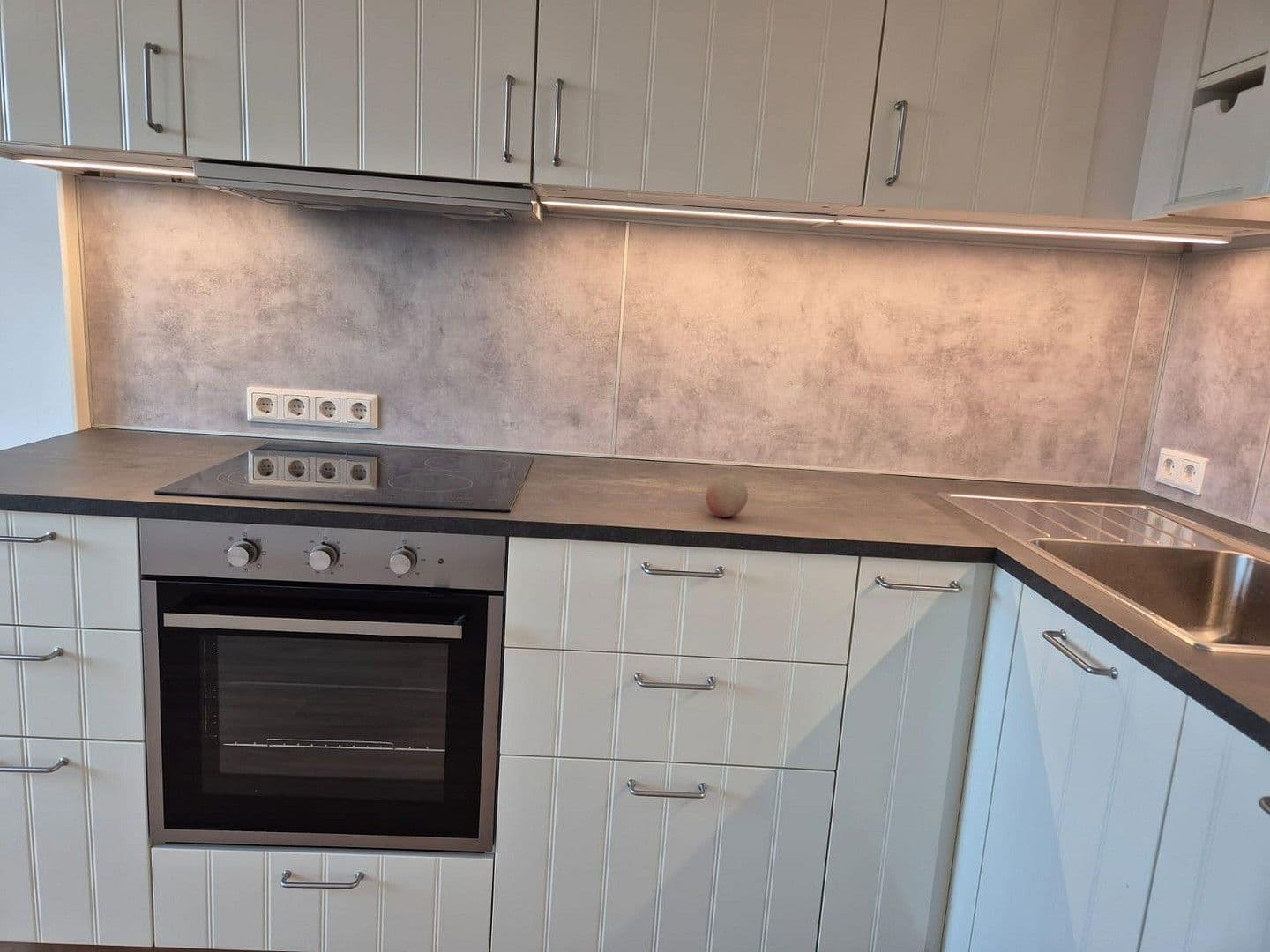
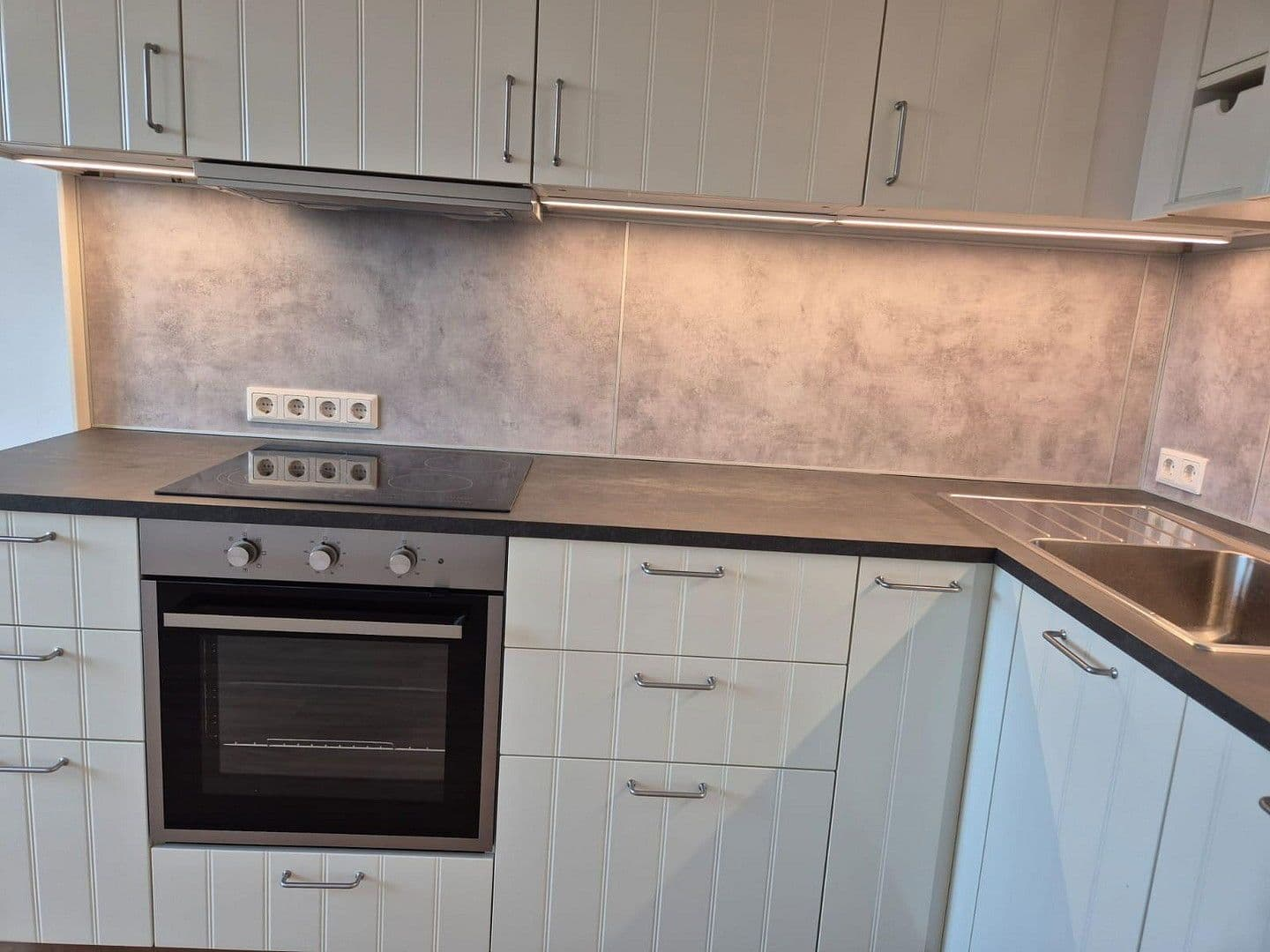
- fruit (726, 495)
